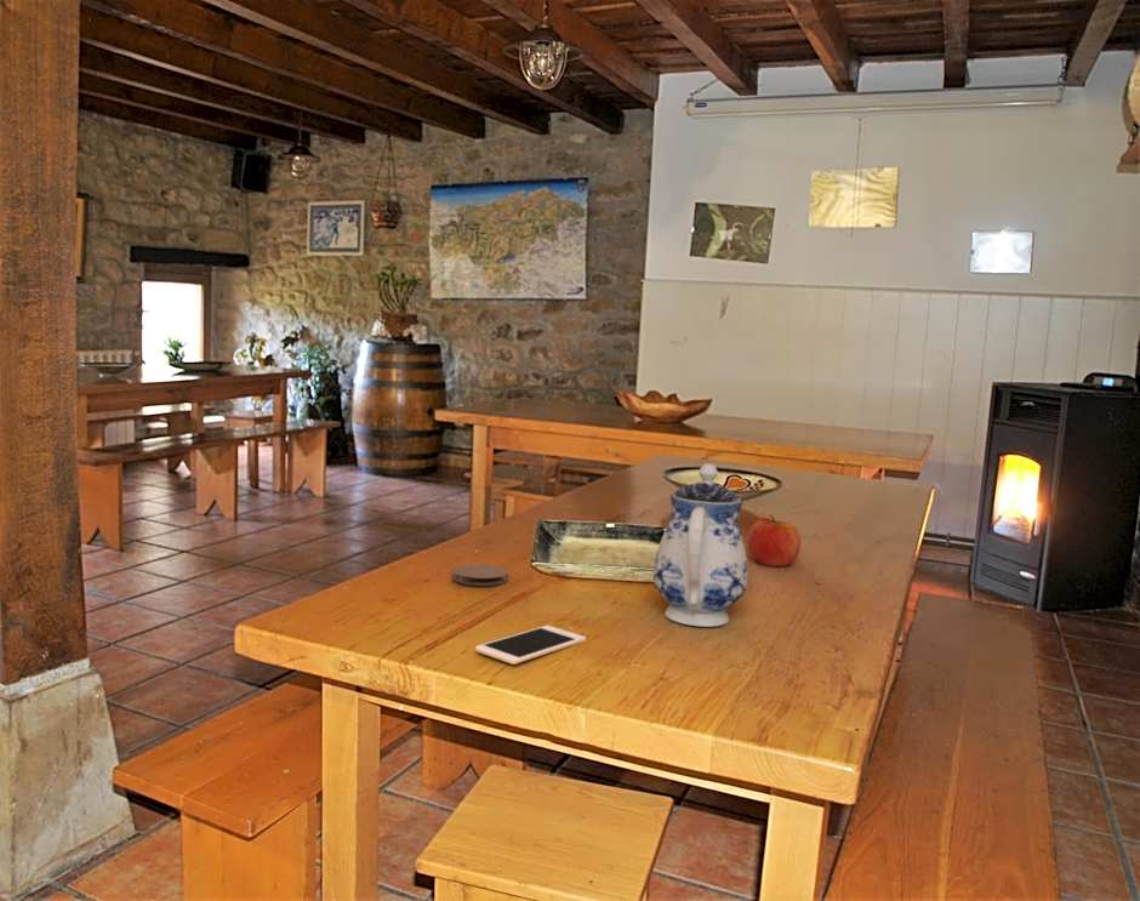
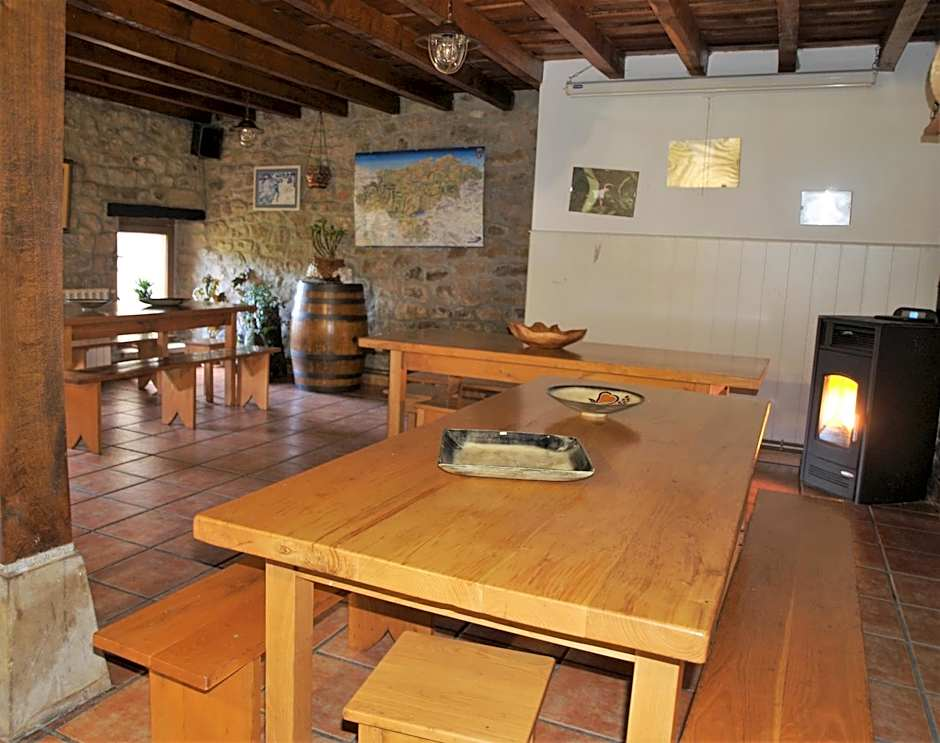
- fruit (774, 540)
- teapot (702, 541)
- cell phone (531, 643)
- coaster (479, 574)
